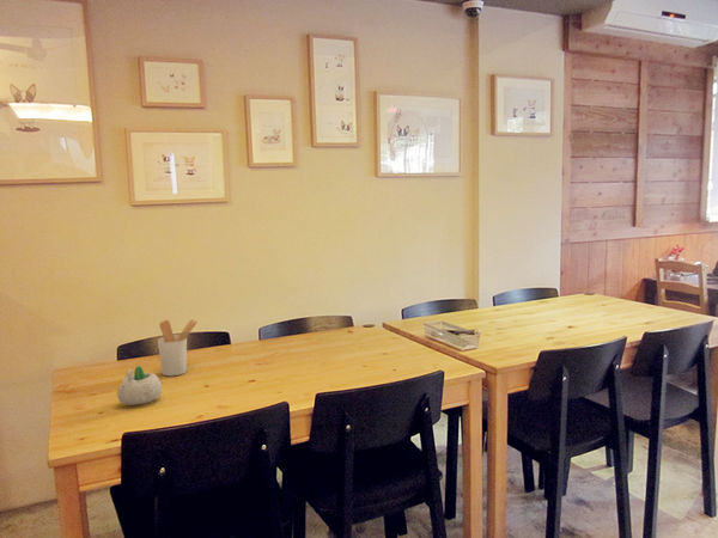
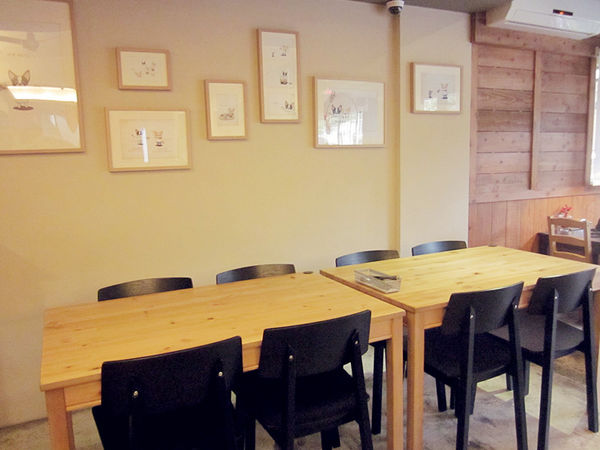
- utensil holder (180, 346)
- succulent planter (139, 384)
